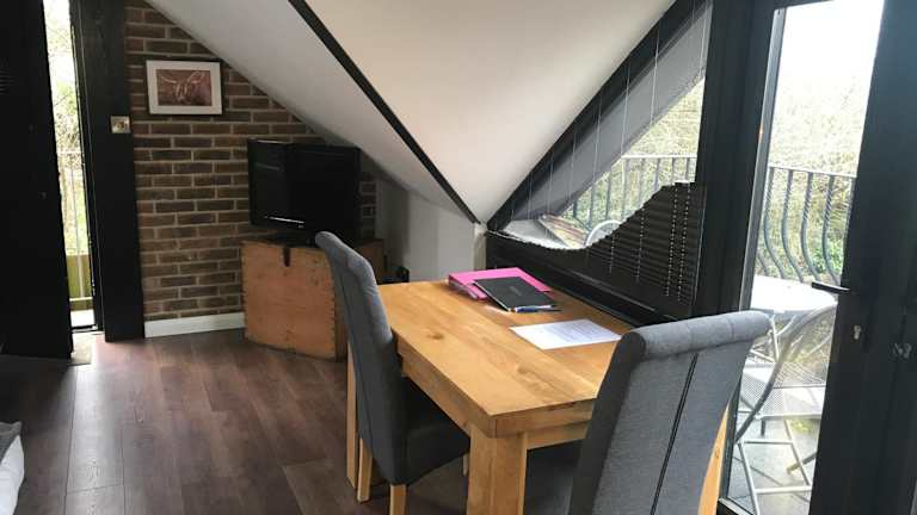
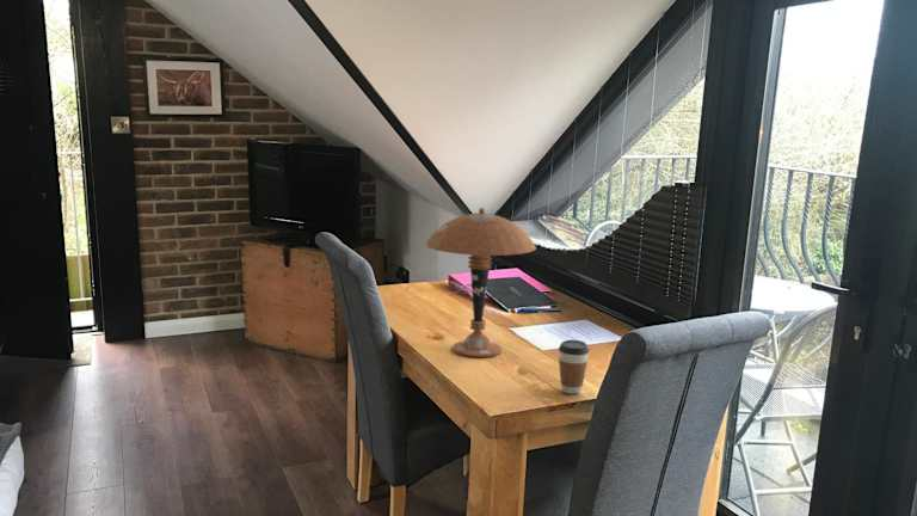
+ table lamp (479, 280)
+ coffee cup (572, 367)
